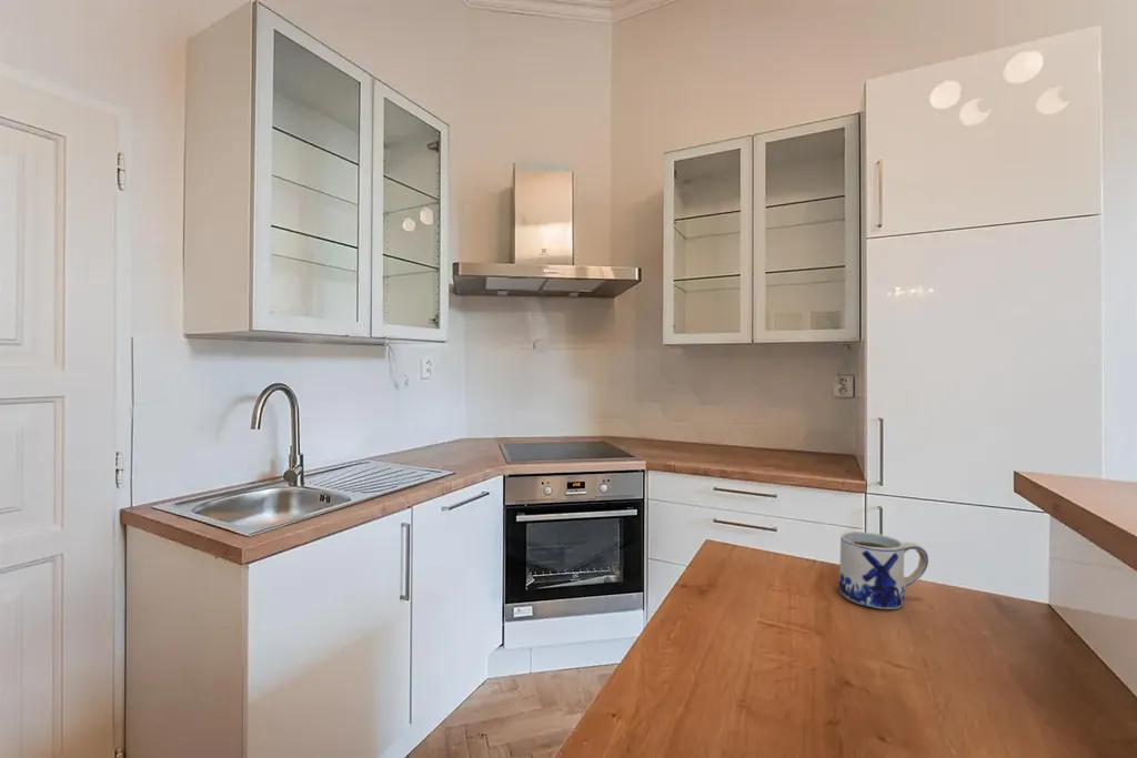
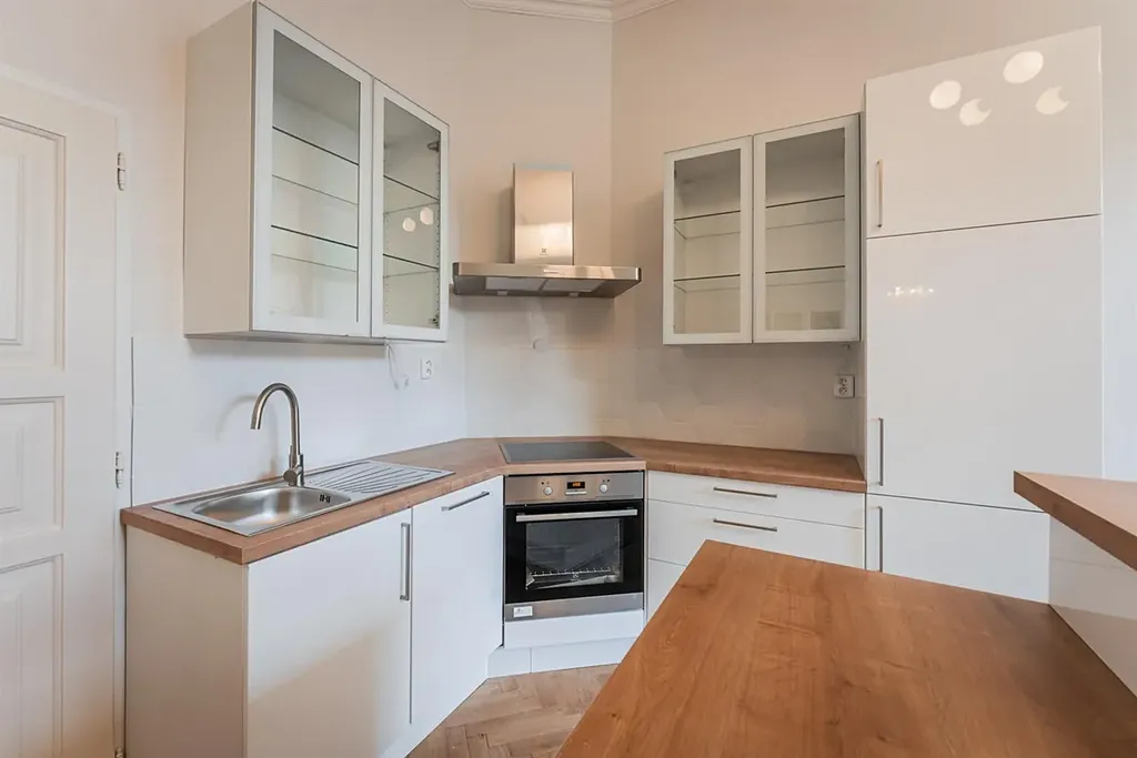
- mug (878, 568)
